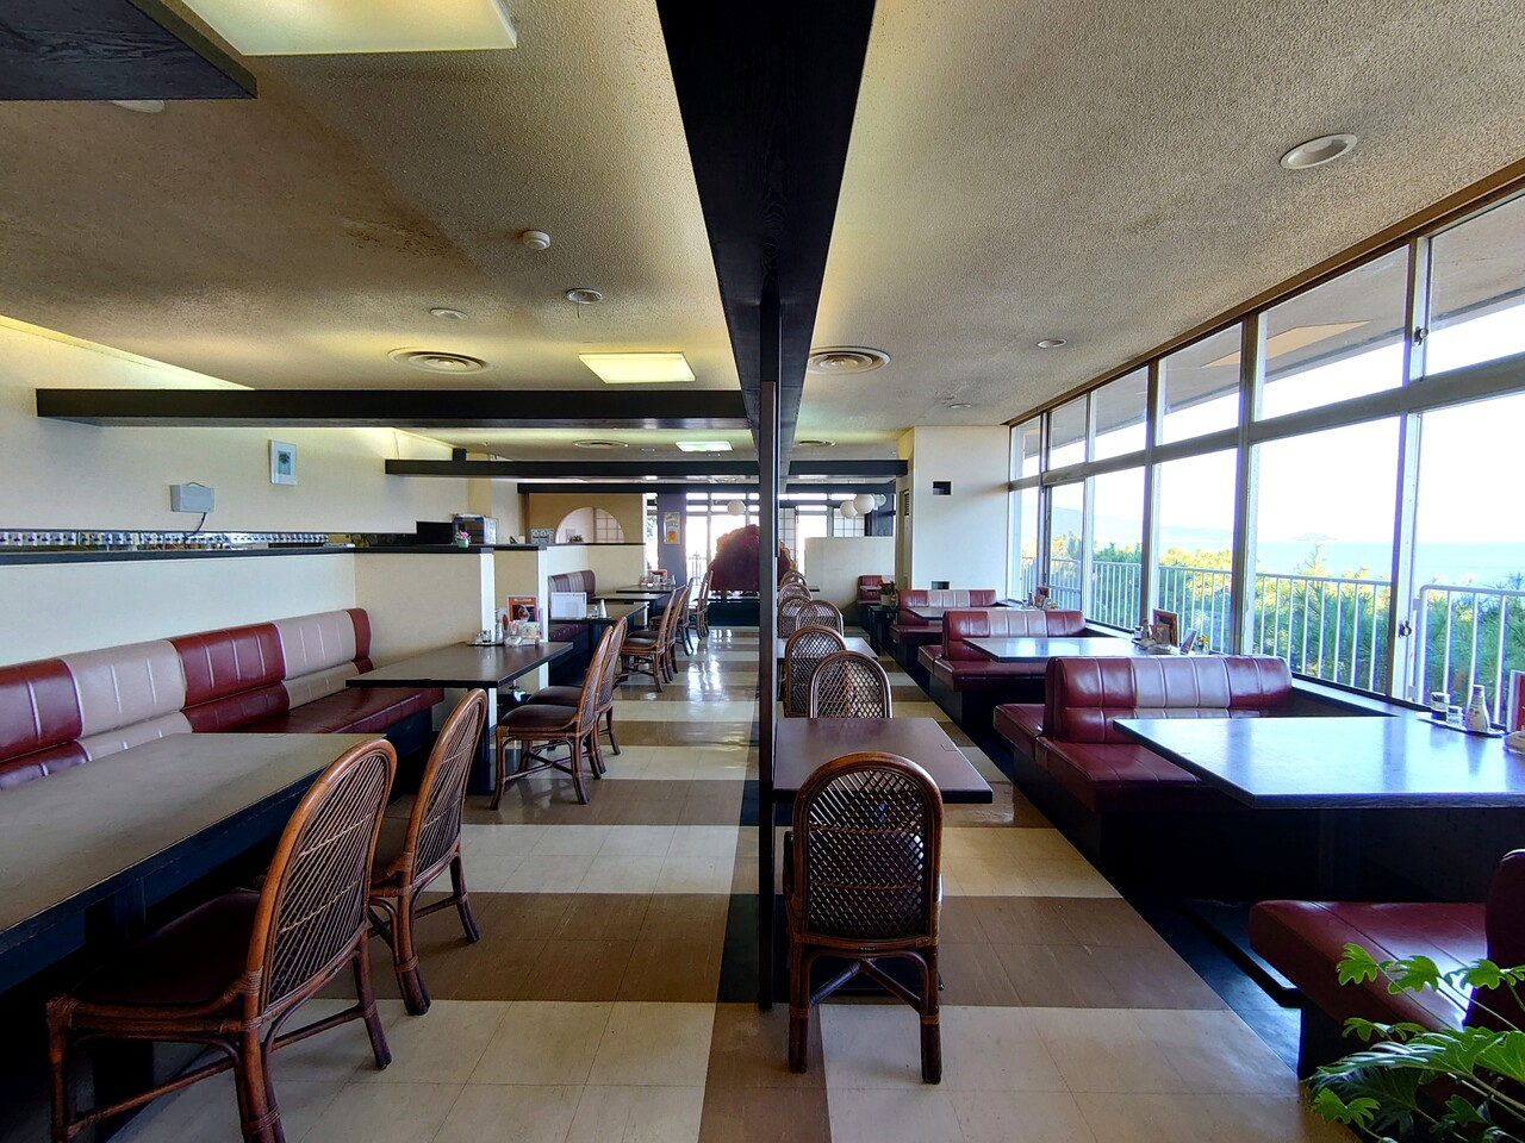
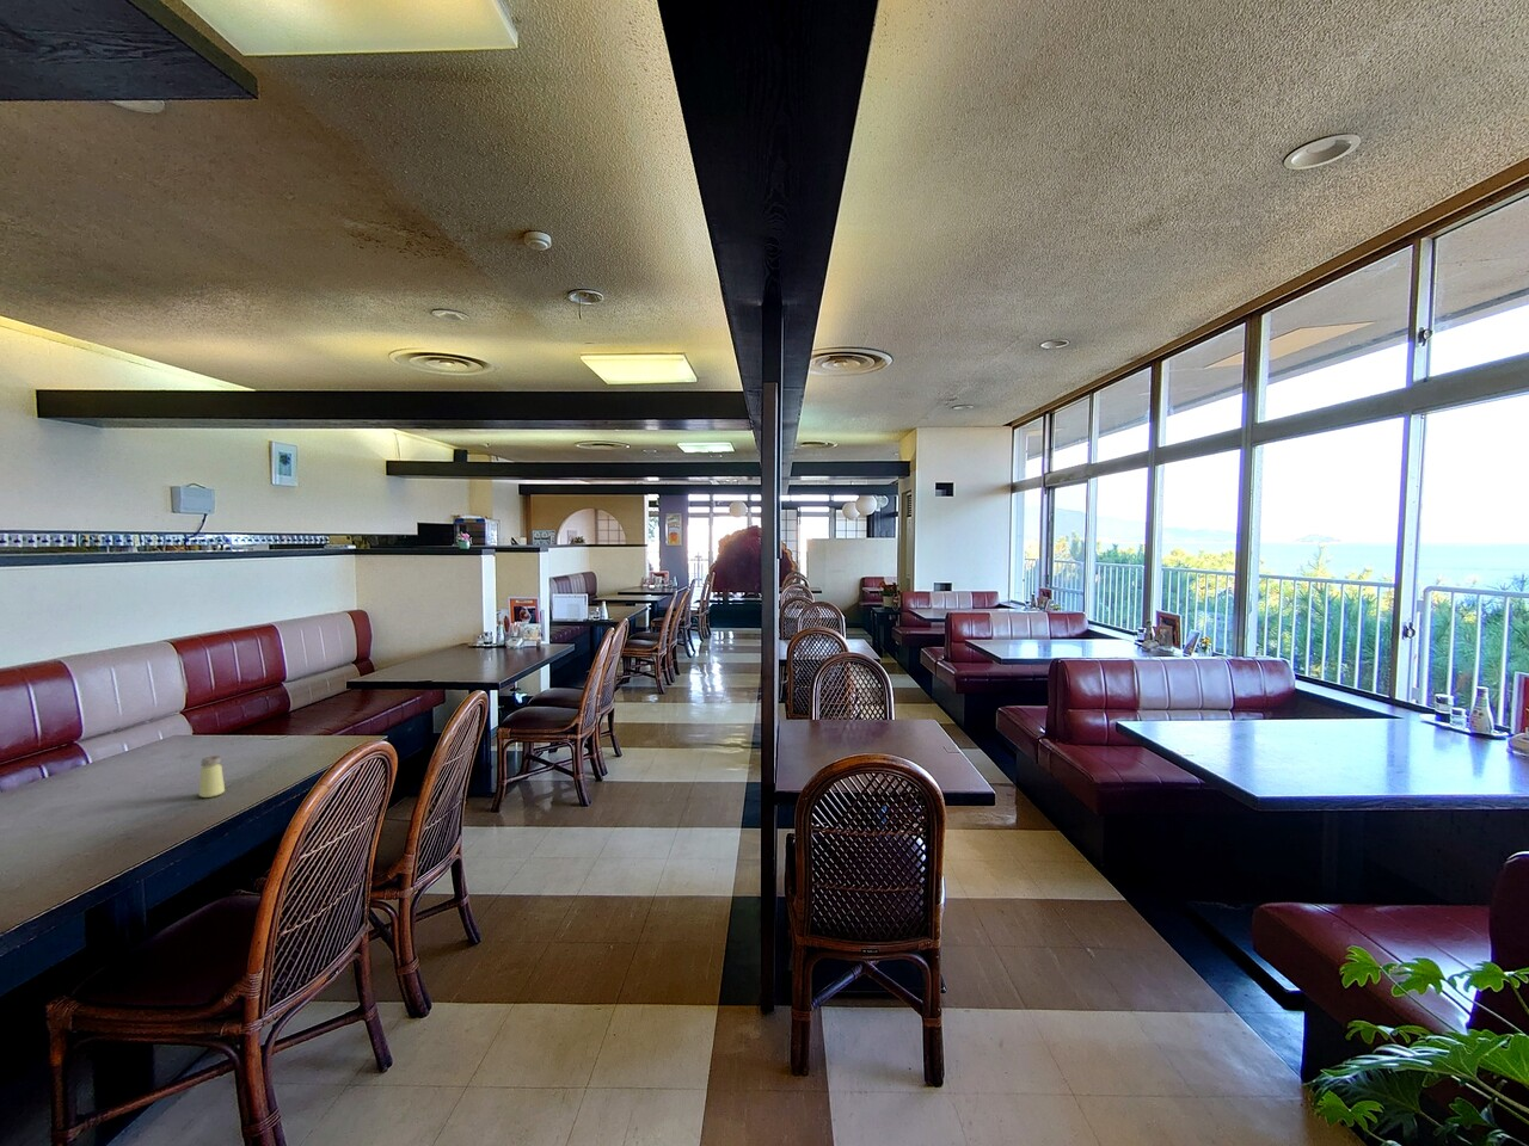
+ saltshaker (212, 775)
